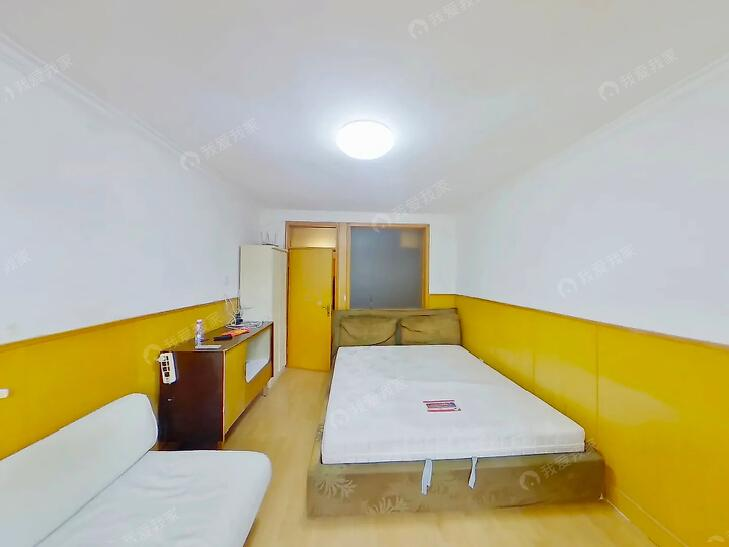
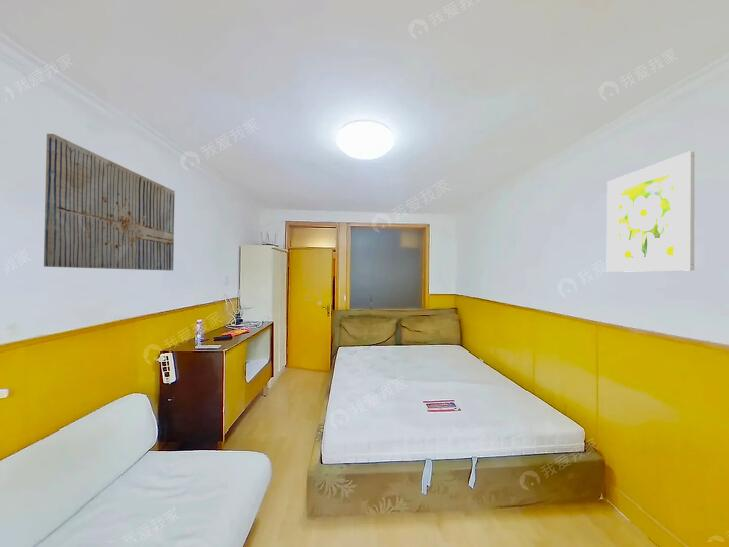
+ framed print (644, 219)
+ wall art (125, 219)
